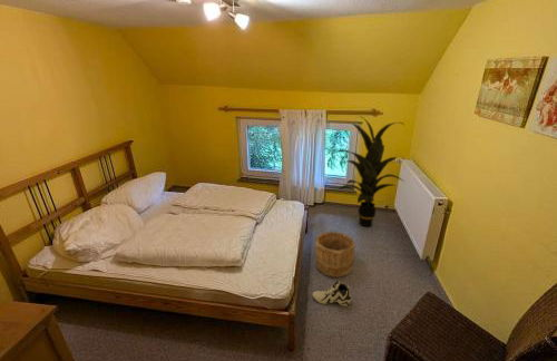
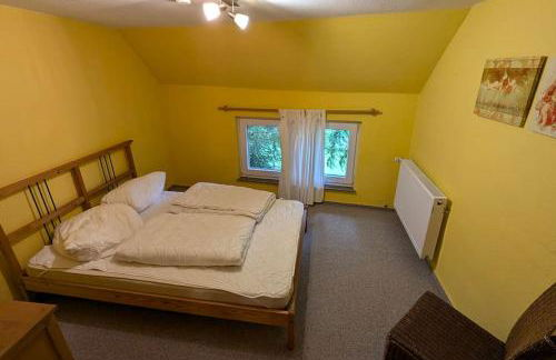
- wooden bucket (334, 253)
- indoor plant (365, 172)
- sneaker (332, 290)
